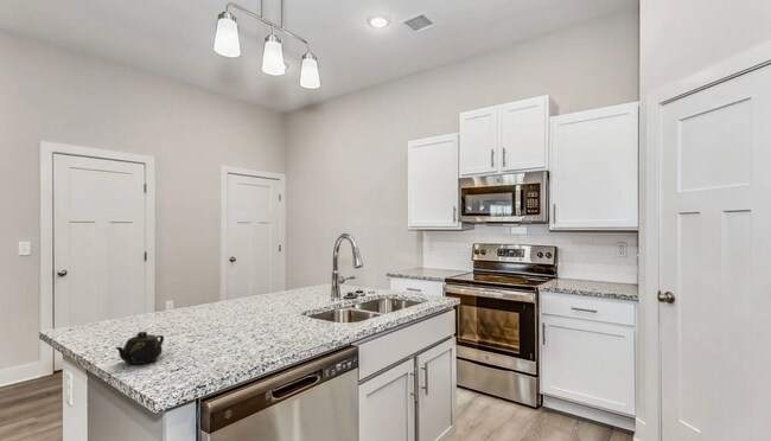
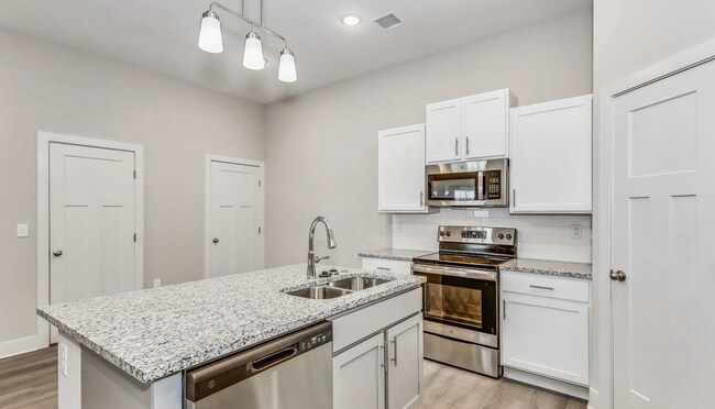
- teapot (140, 346)
